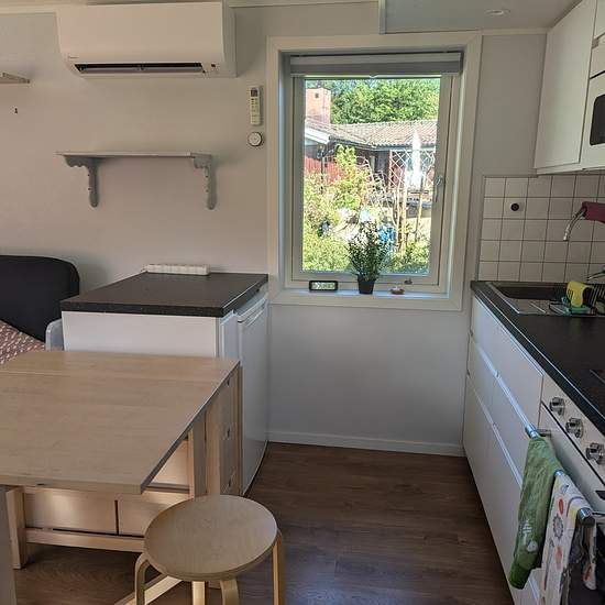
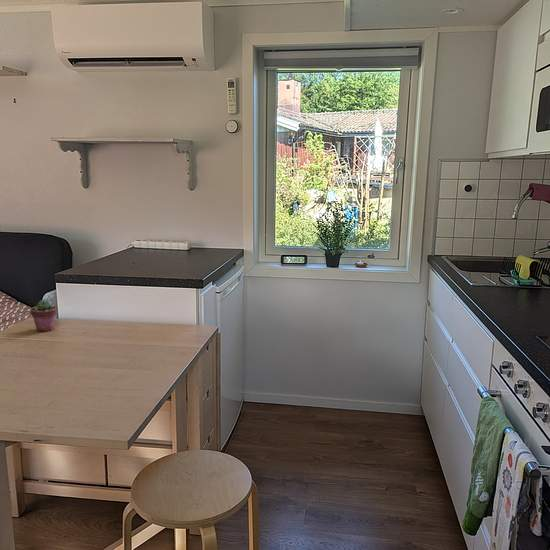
+ potted succulent (44, 314)
